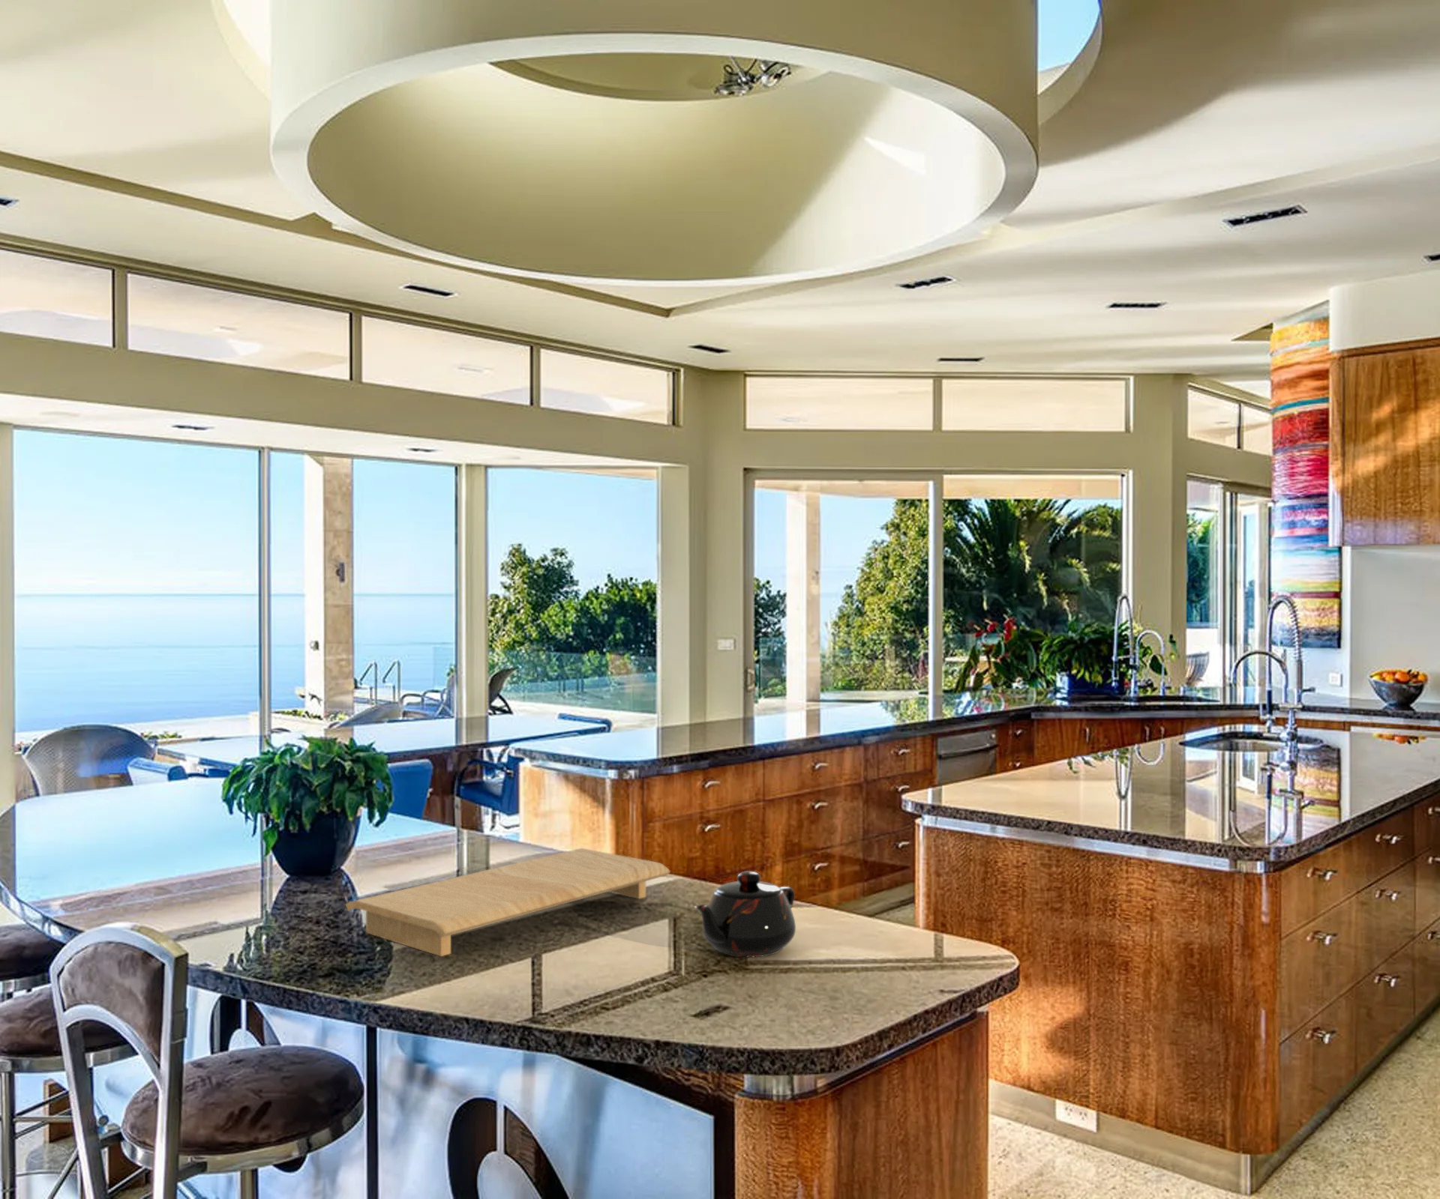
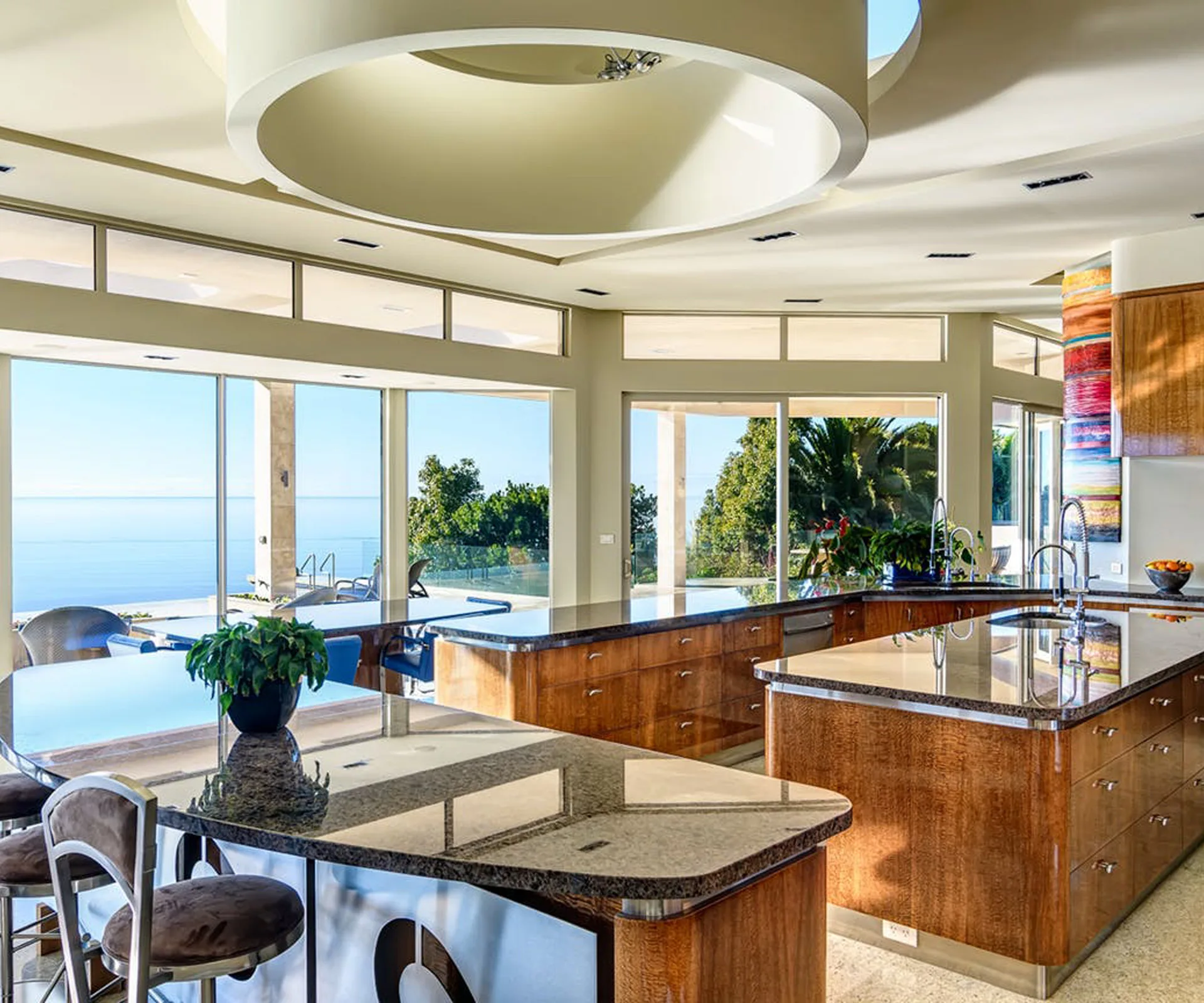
- cutting board (517, 897)
- teapot (745, 911)
